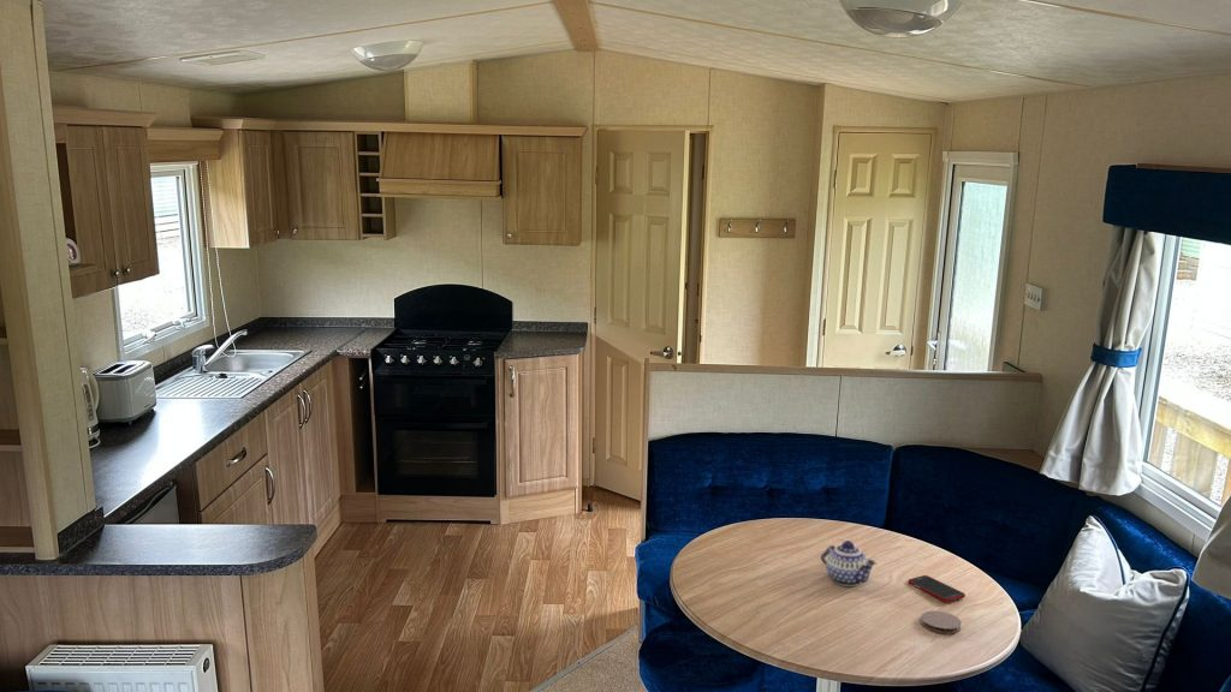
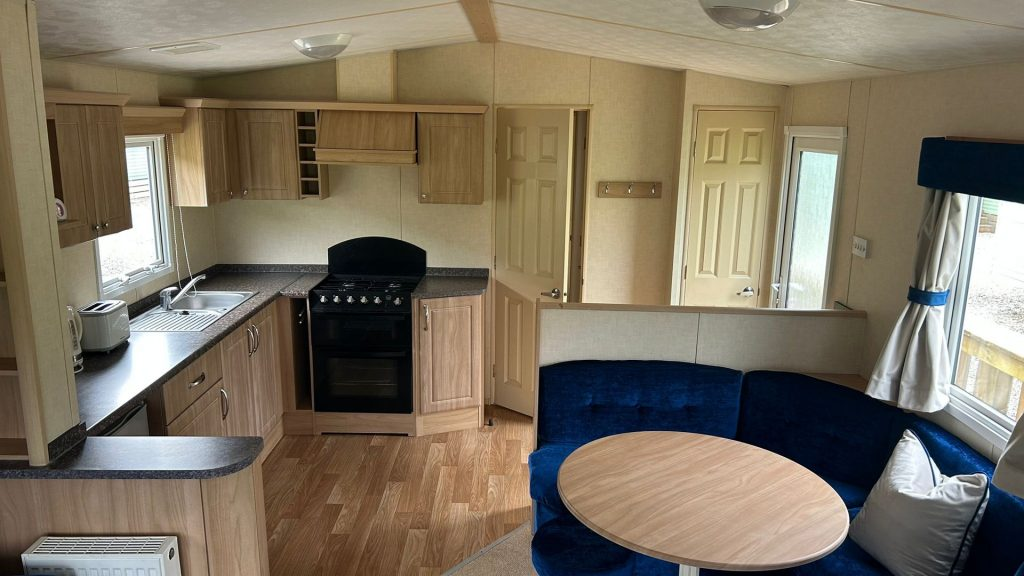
- cell phone (935, 587)
- teapot (848, 561)
- coaster (940, 621)
